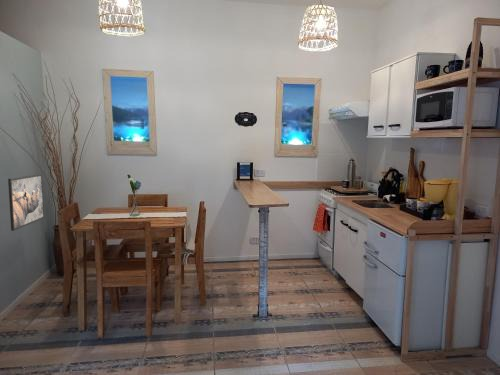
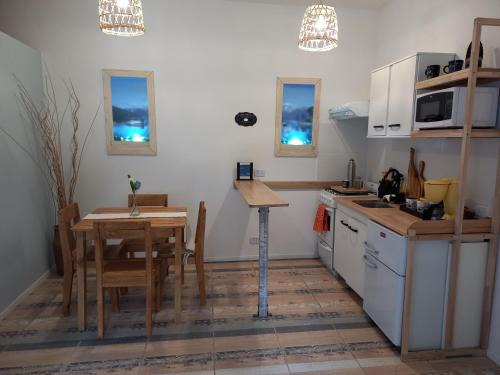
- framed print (28, 200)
